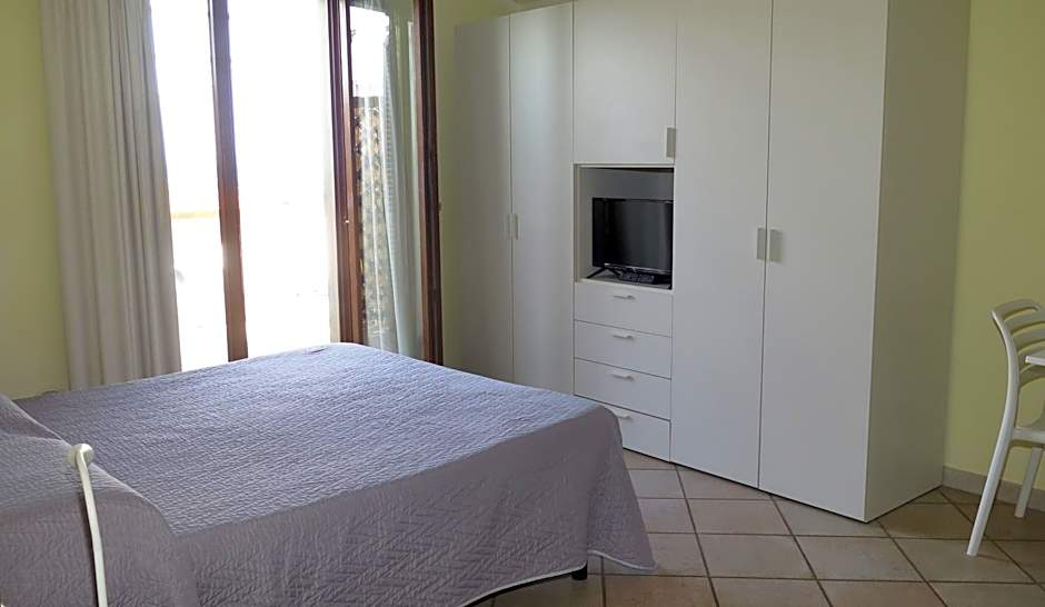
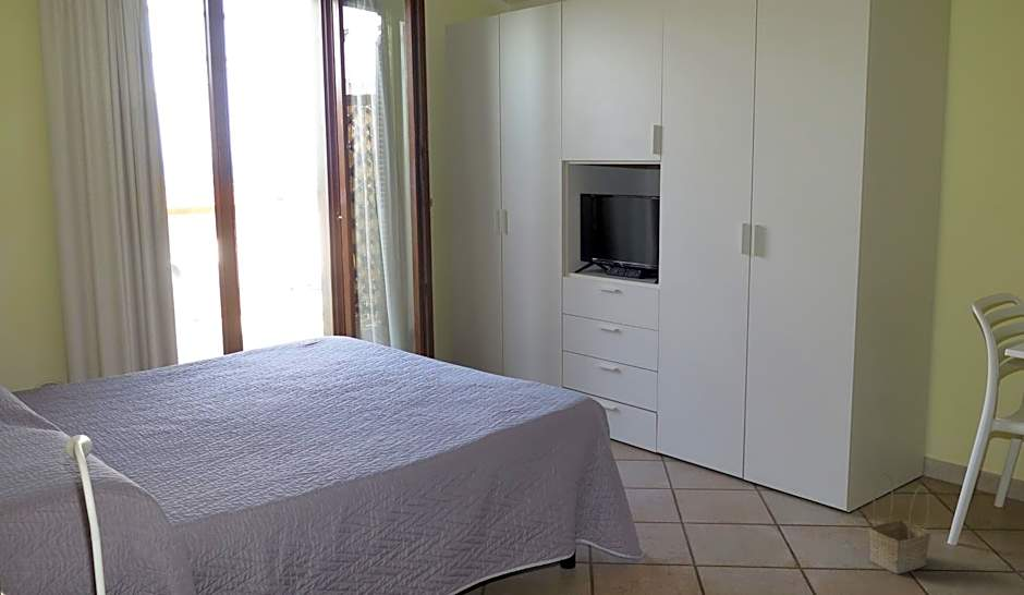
+ basket (899, 521)
